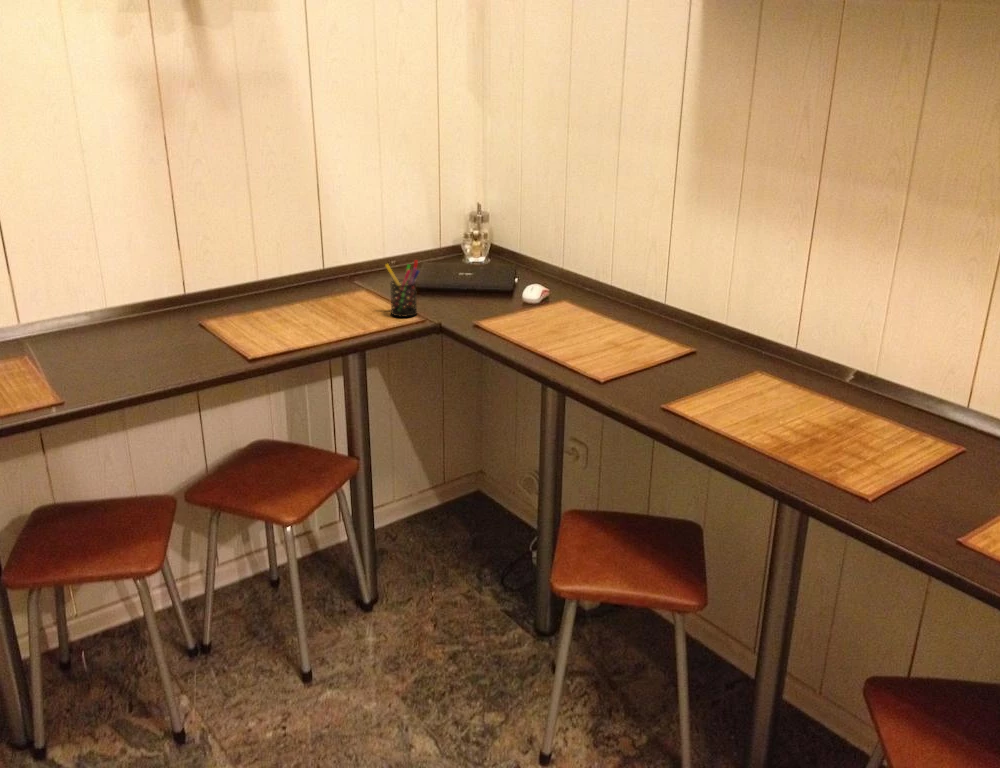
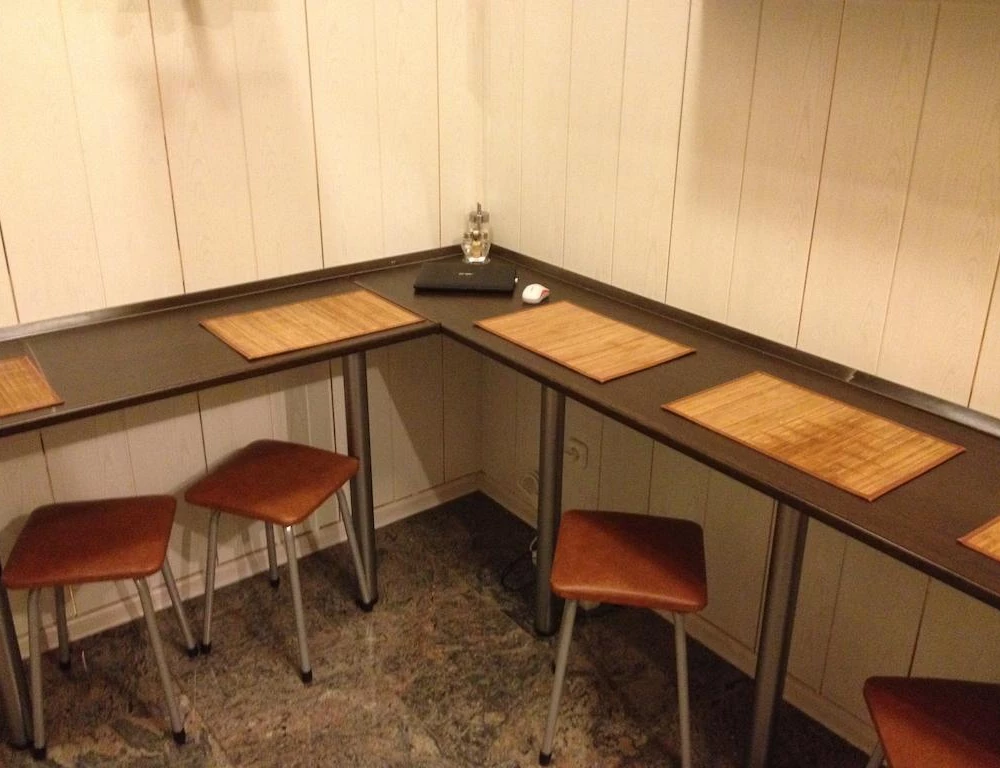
- pen holder (405, 286)
